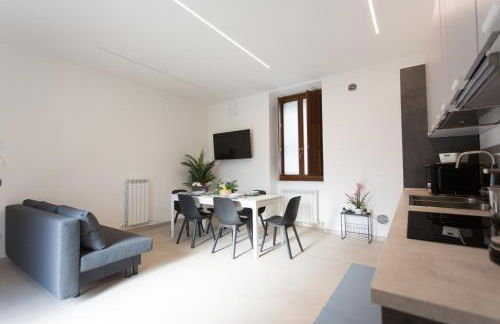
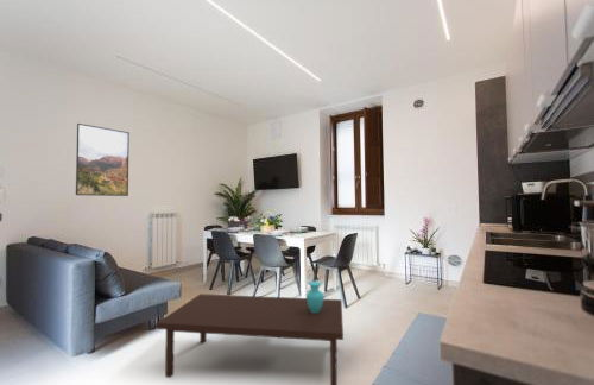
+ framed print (103, 162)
+ coffee table (260, 318)
